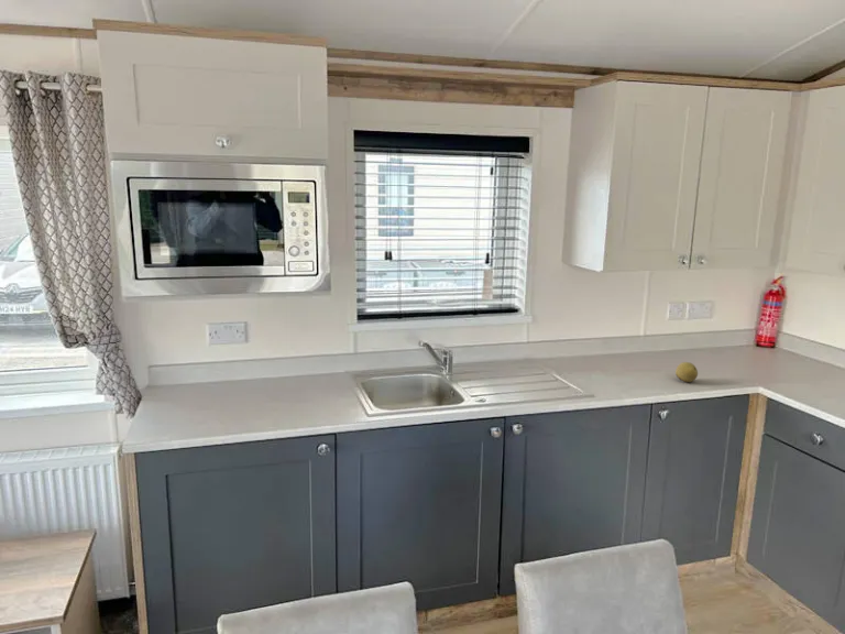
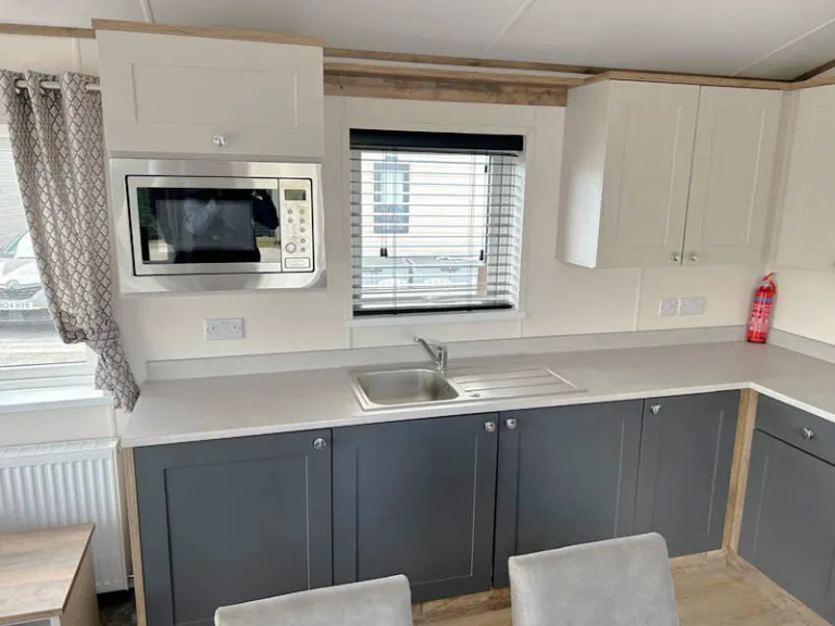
- fruit (687, 372)
